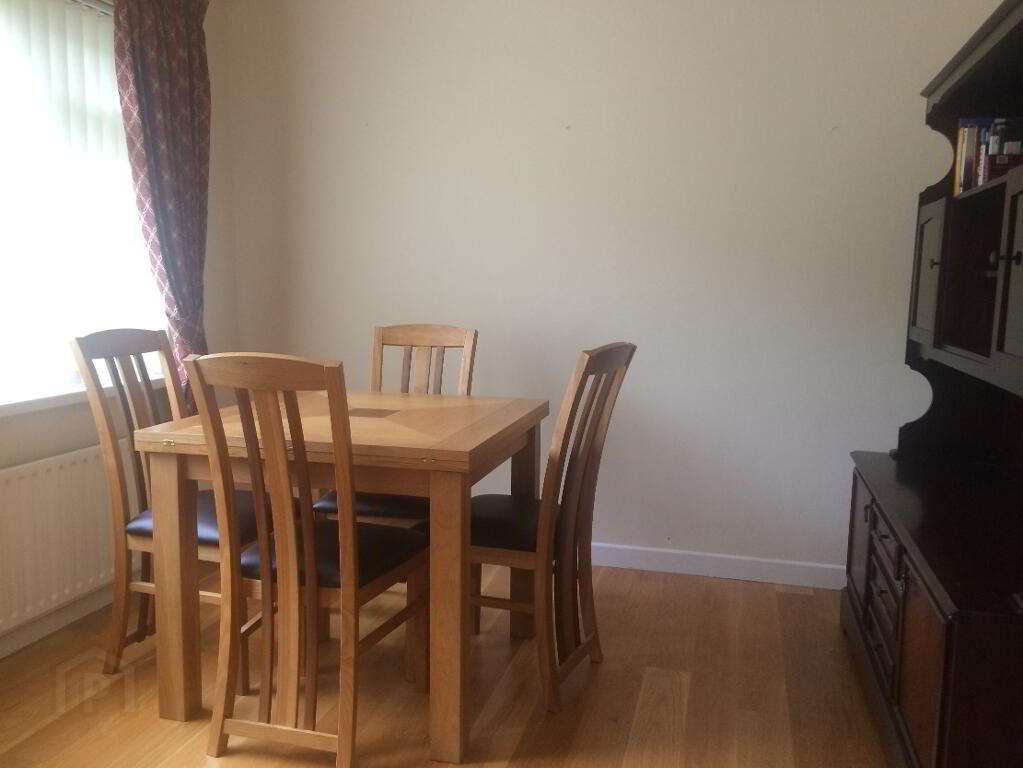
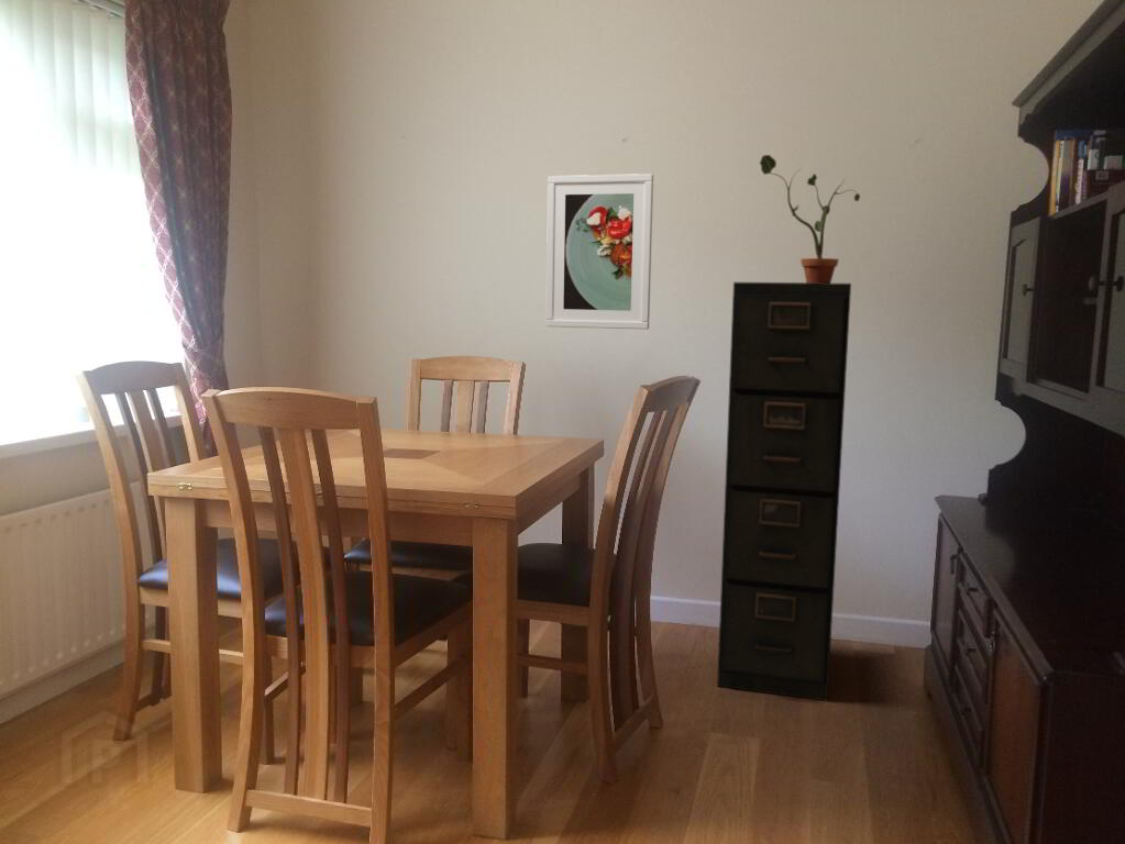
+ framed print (598, 252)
+ filing cabinet (785, 479)
+ potted plant (808, 223)
